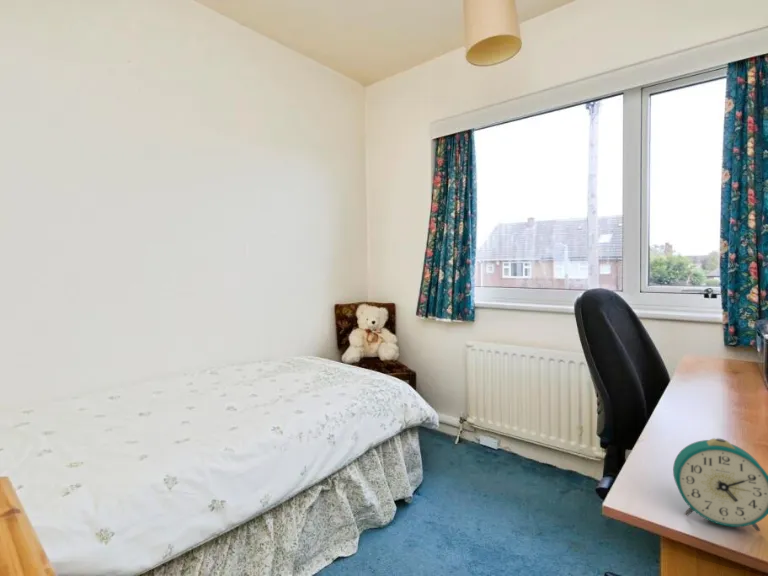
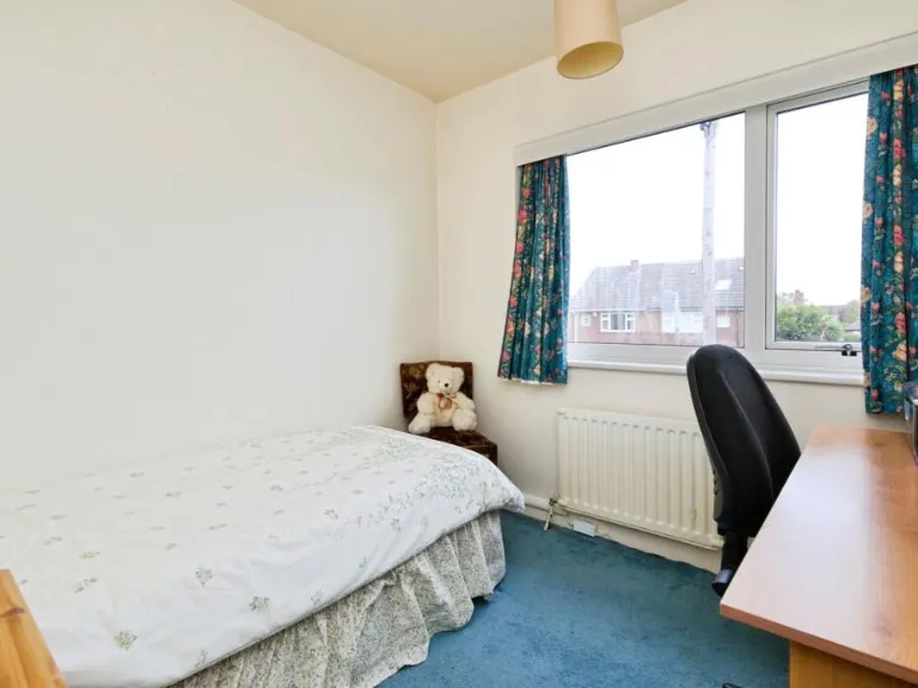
- alarm clock (719, 477)
